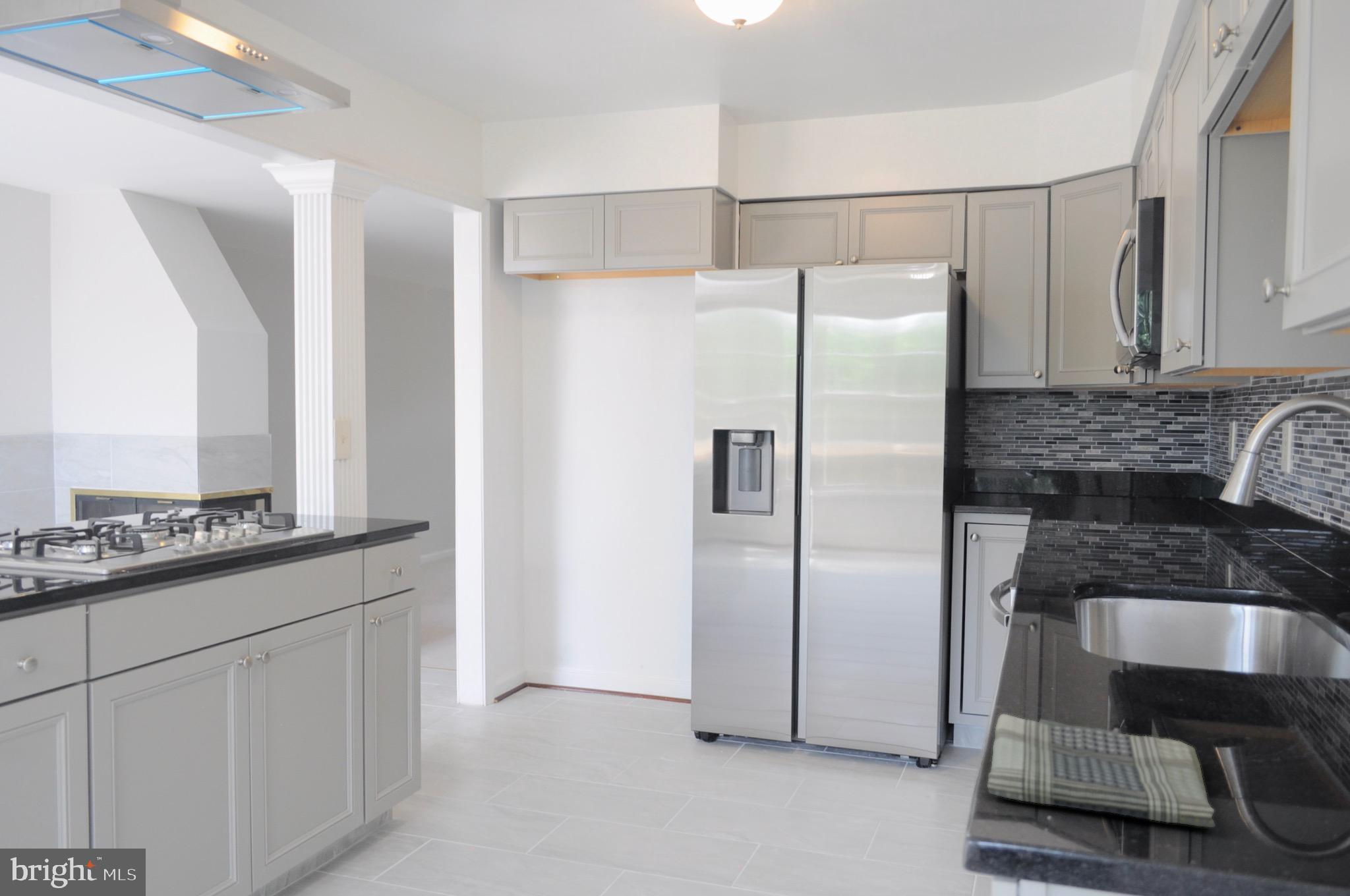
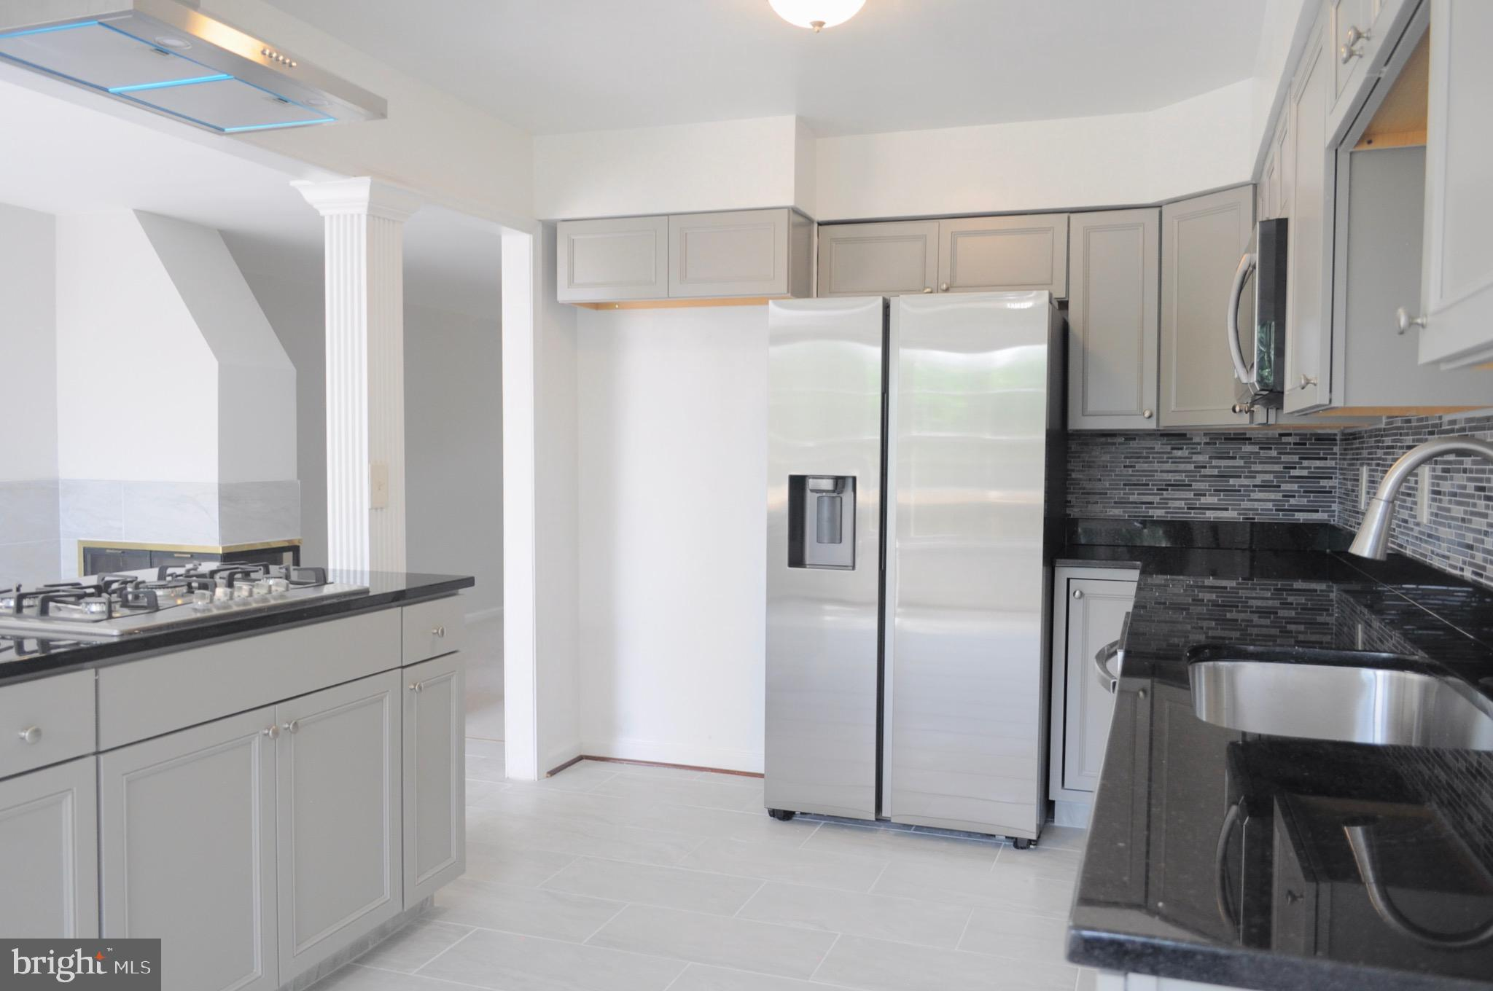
- dish towel (1096, 761)
